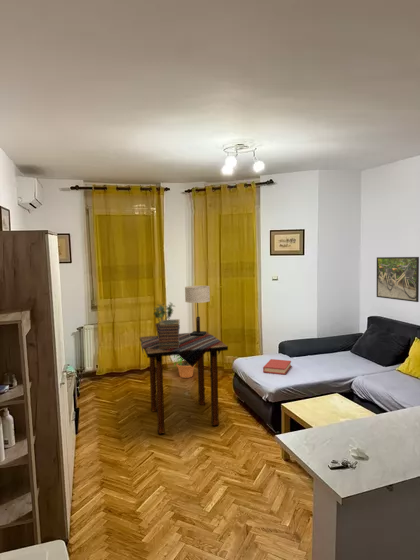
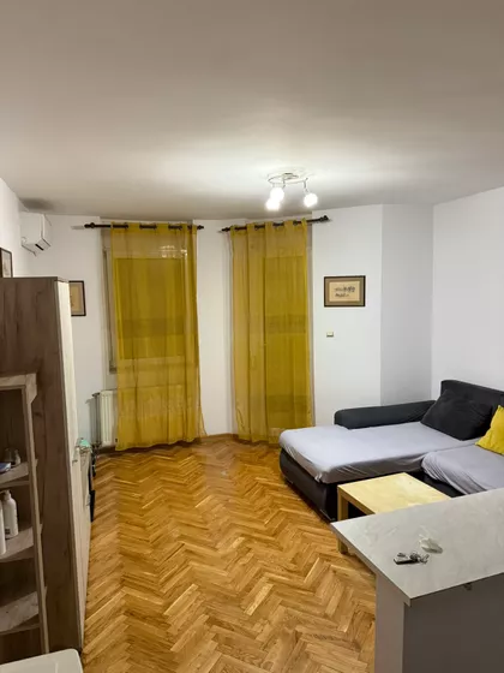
- side table (198, 379)
- hardback book (277, 366)
- book stack (169, 333)
- table lamp (197, 310)
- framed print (396, 278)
- potted plant (162, 319)
- potted plant (182, 359)
